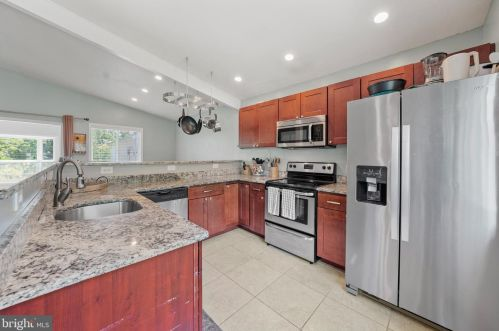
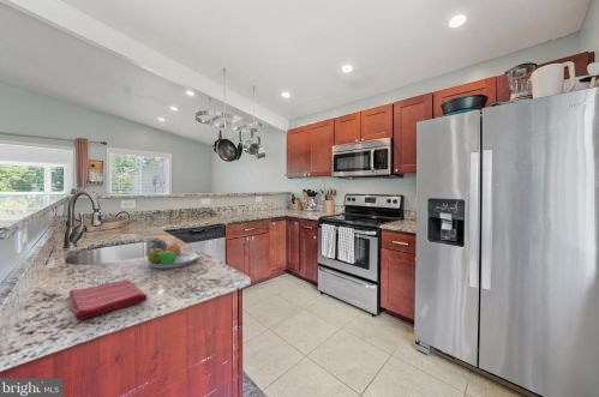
+ fruit bowl (170, 253)
+ dish towel (107, 295)
